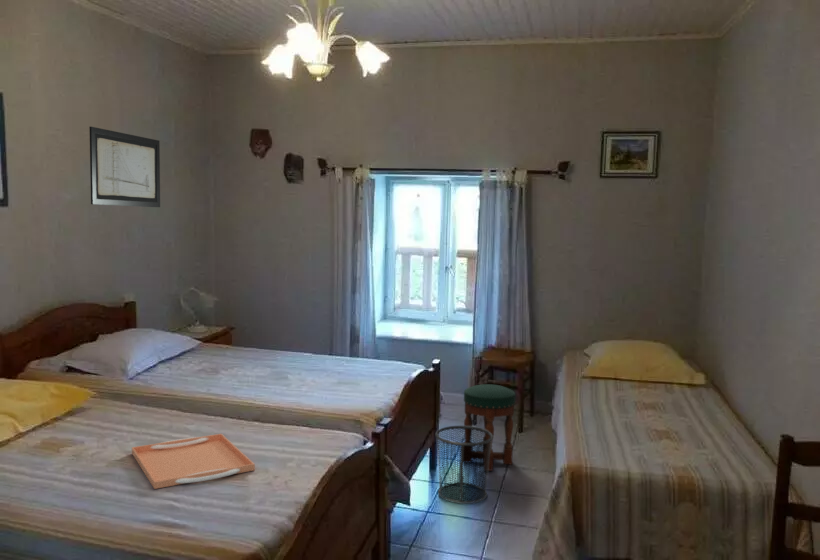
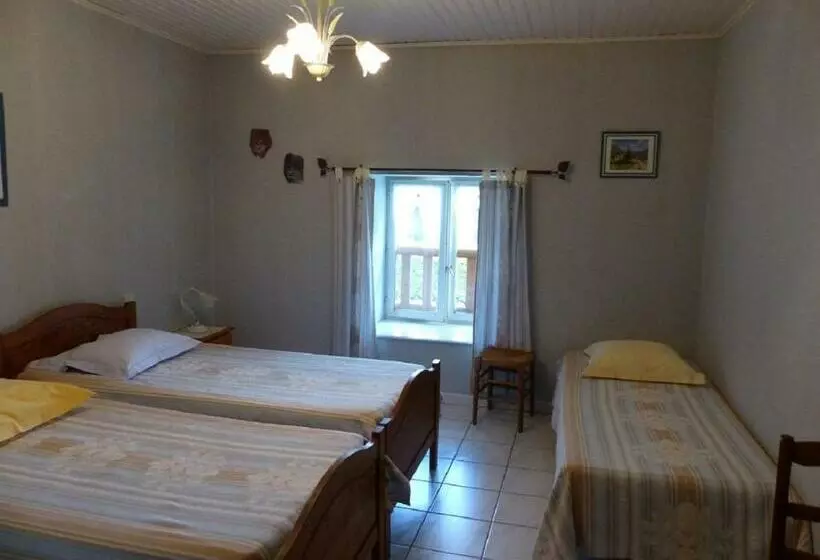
- serving tray (191, 458)
- stool (488, 424)
- waste bin (463, 464)
- wall art (127, 170)
